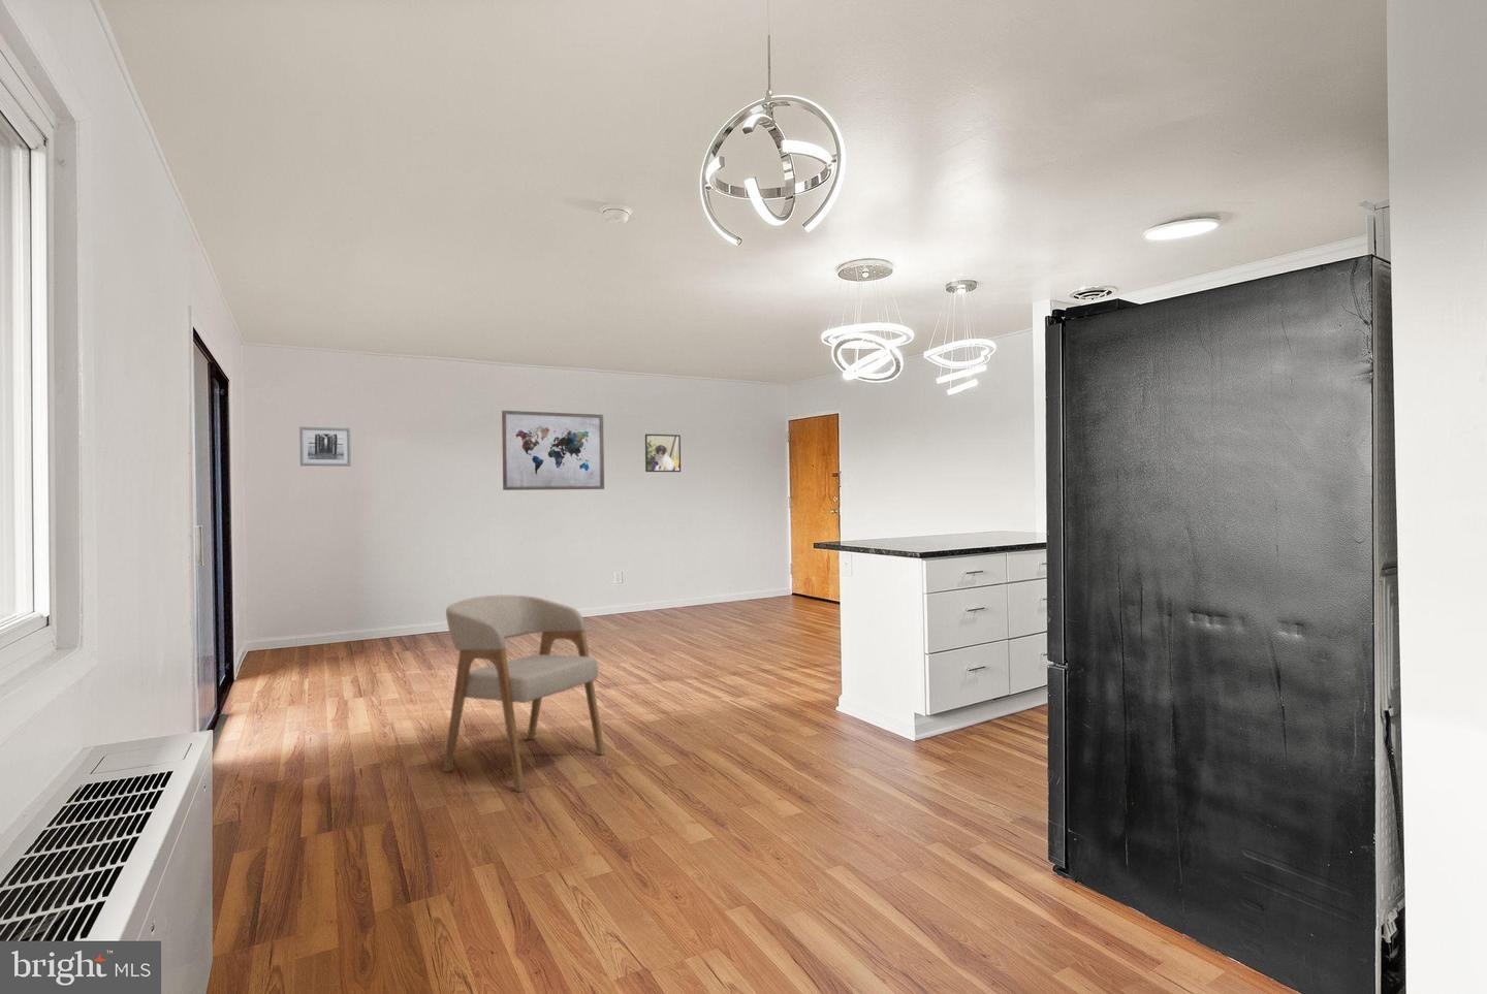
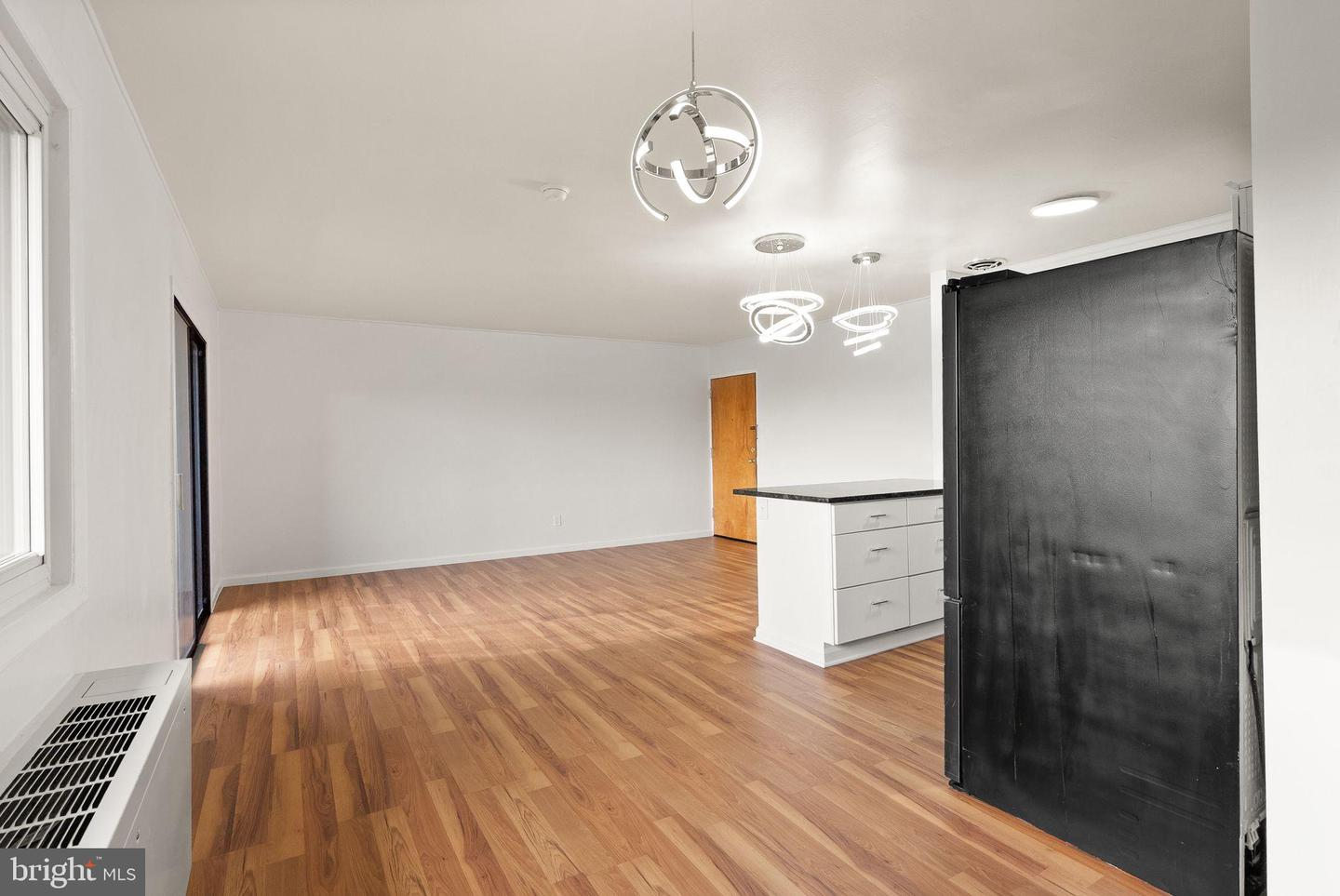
- wall art (325, 446)
- wall art (555, 452)
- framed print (662, 453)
- armchair (518, 680)
